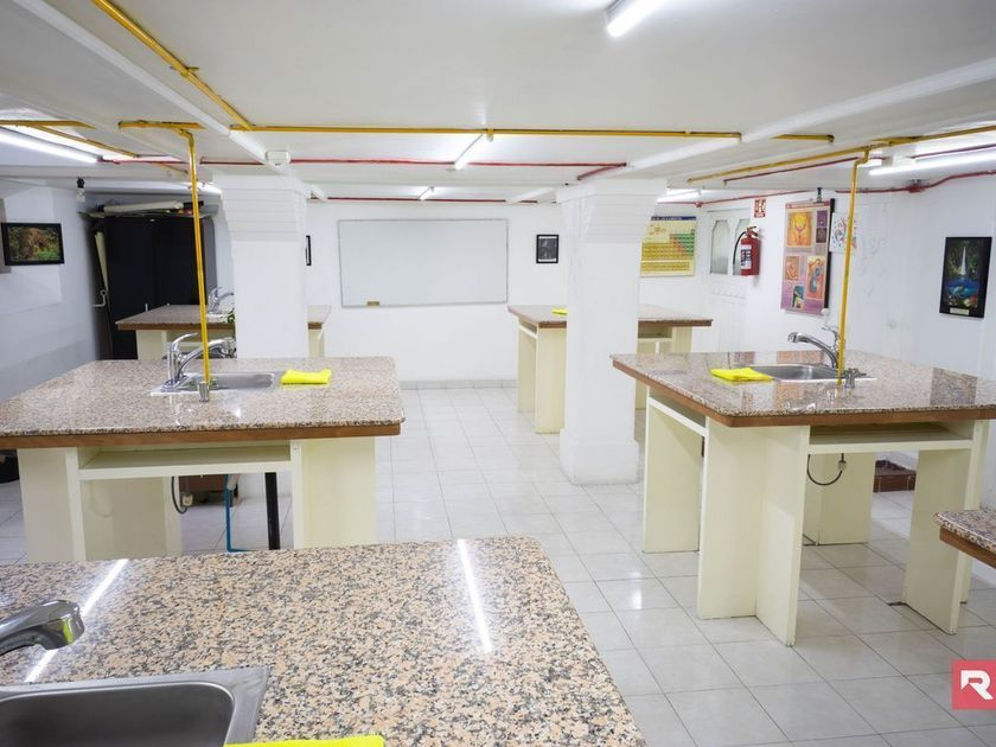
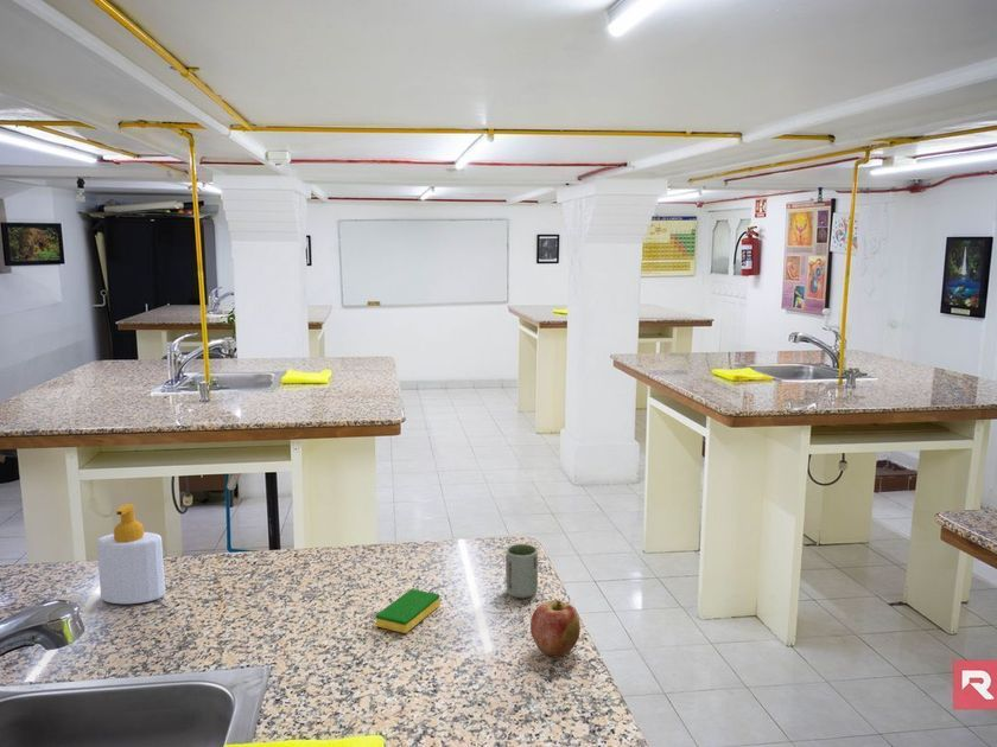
+ dish sponge (408, 609)
+ soap bottle (129, 551)
+ apple (554, 626)
+ cup (521, 570)
